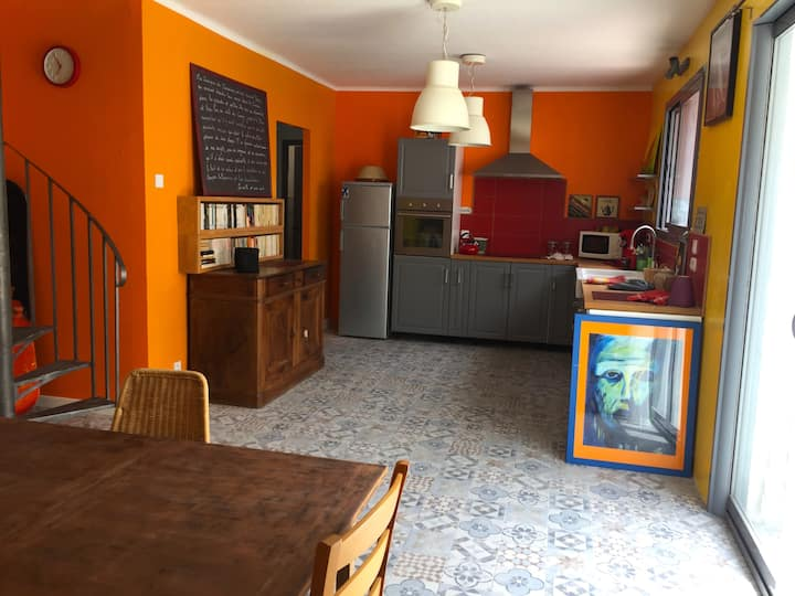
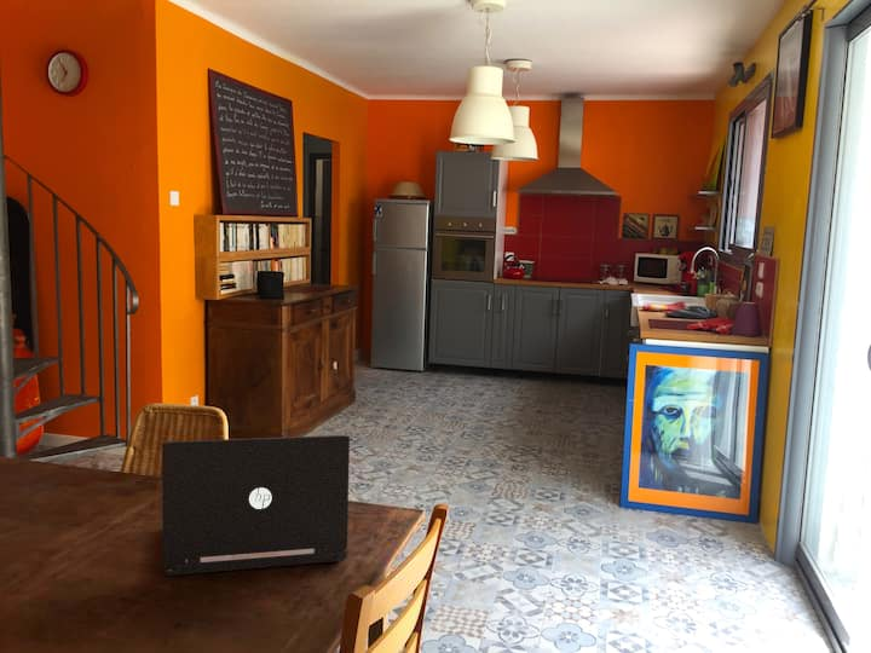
+ laptop (255, 484)
